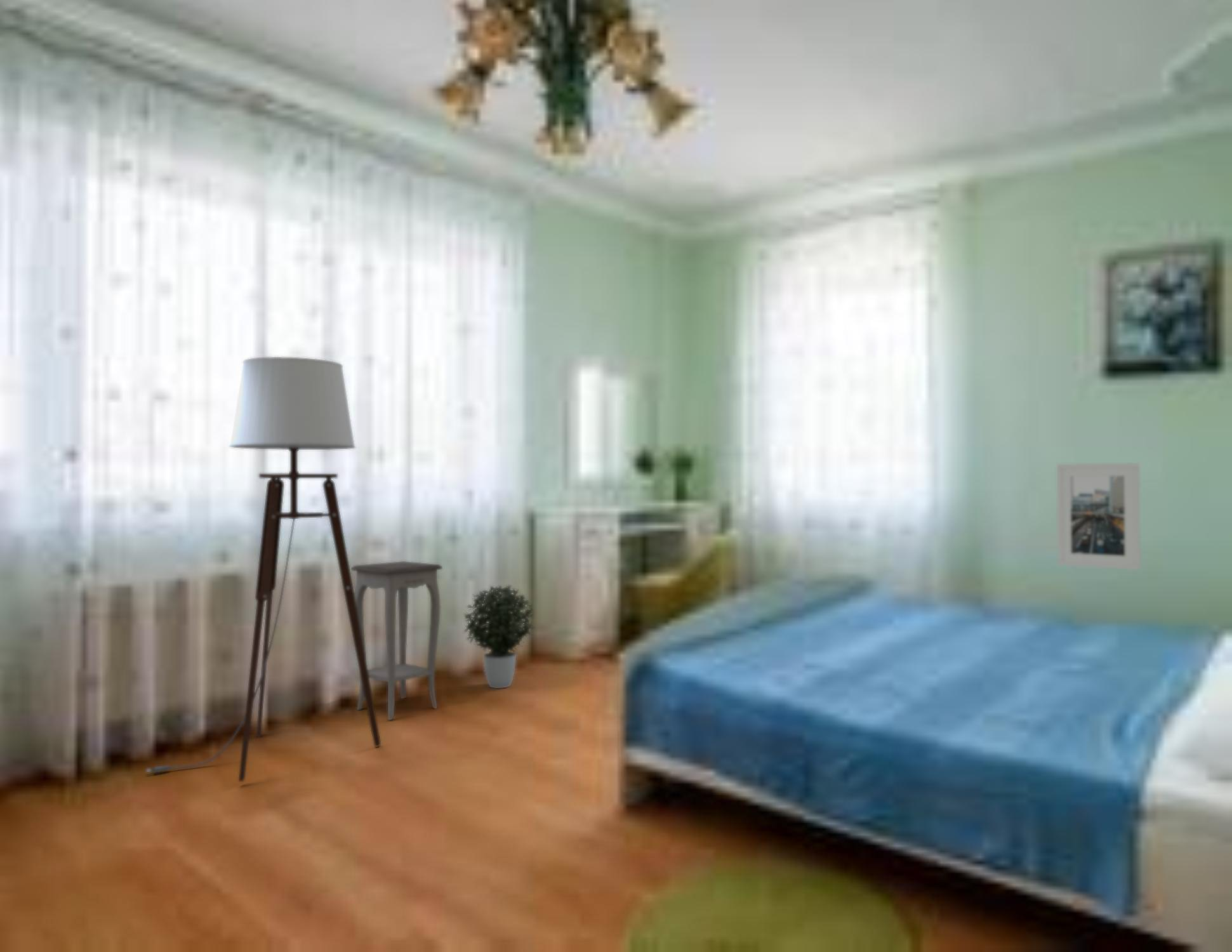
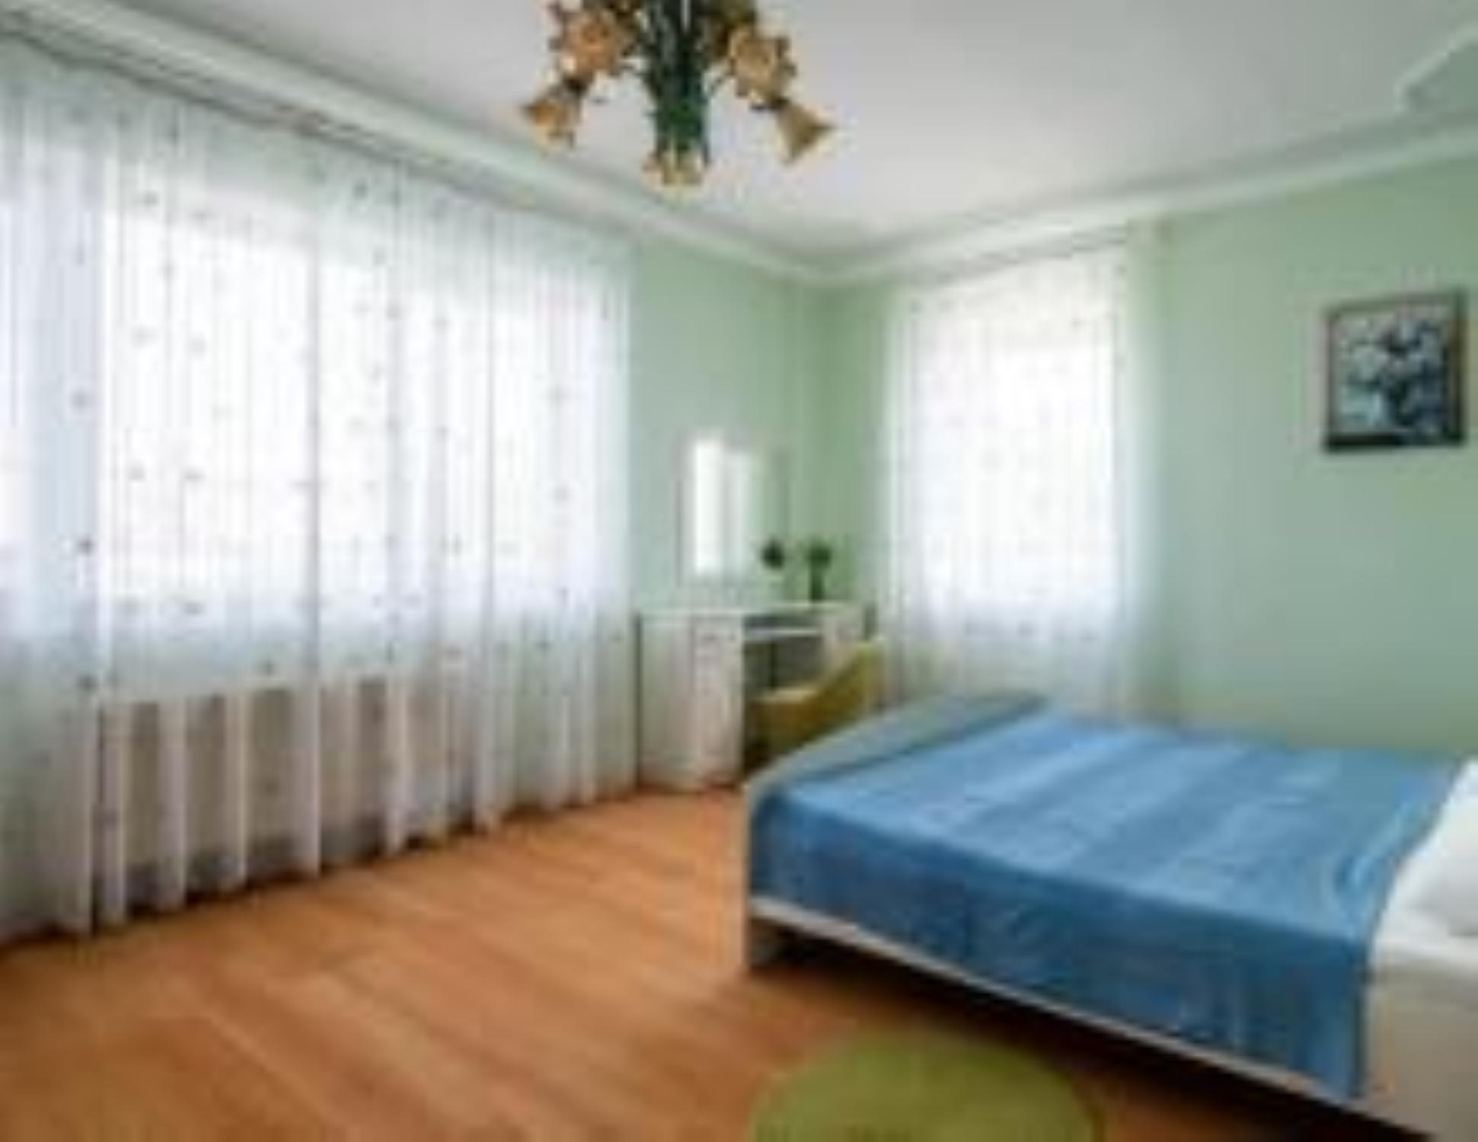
- potted plant (500, 635)
- accent table (399, 637)
- floor lamp (265, 560)
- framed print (1097, 515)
